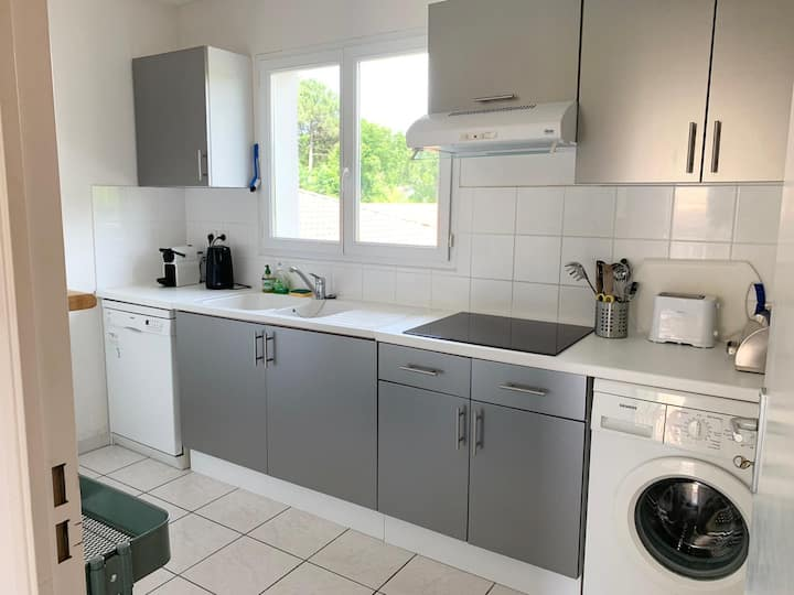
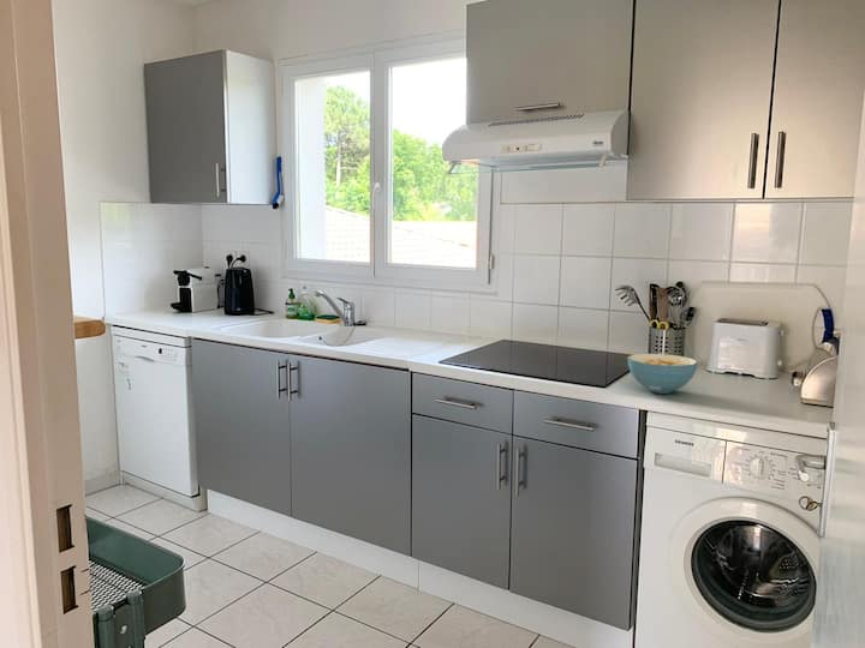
+ cereal bowl (661, 374)
